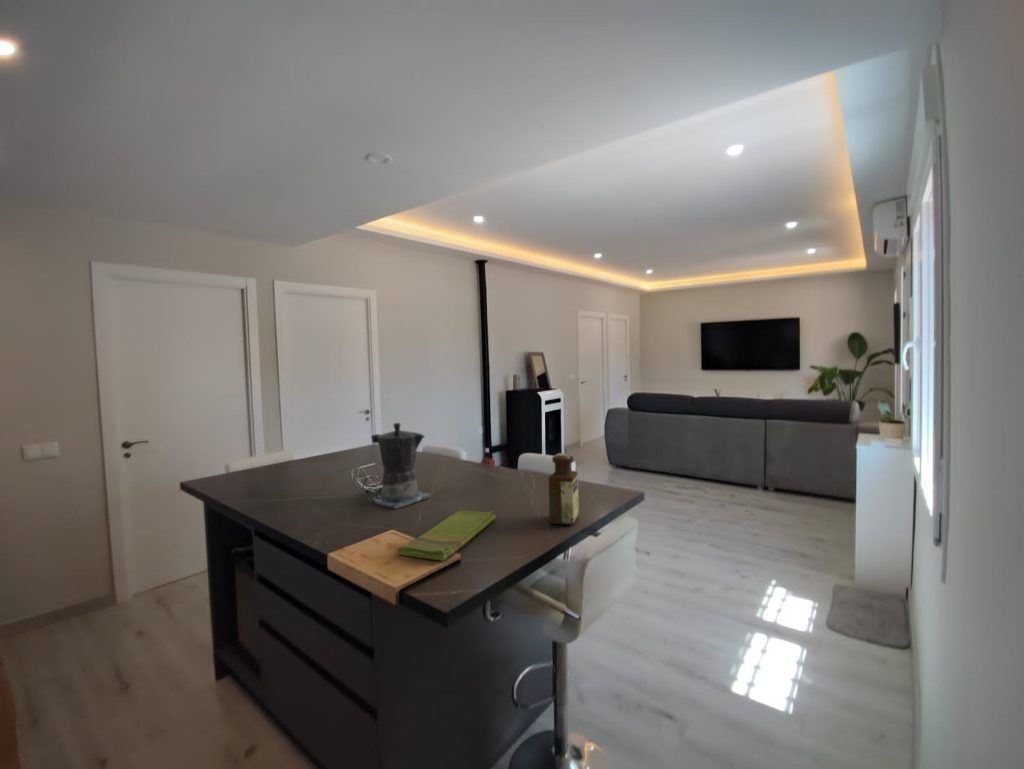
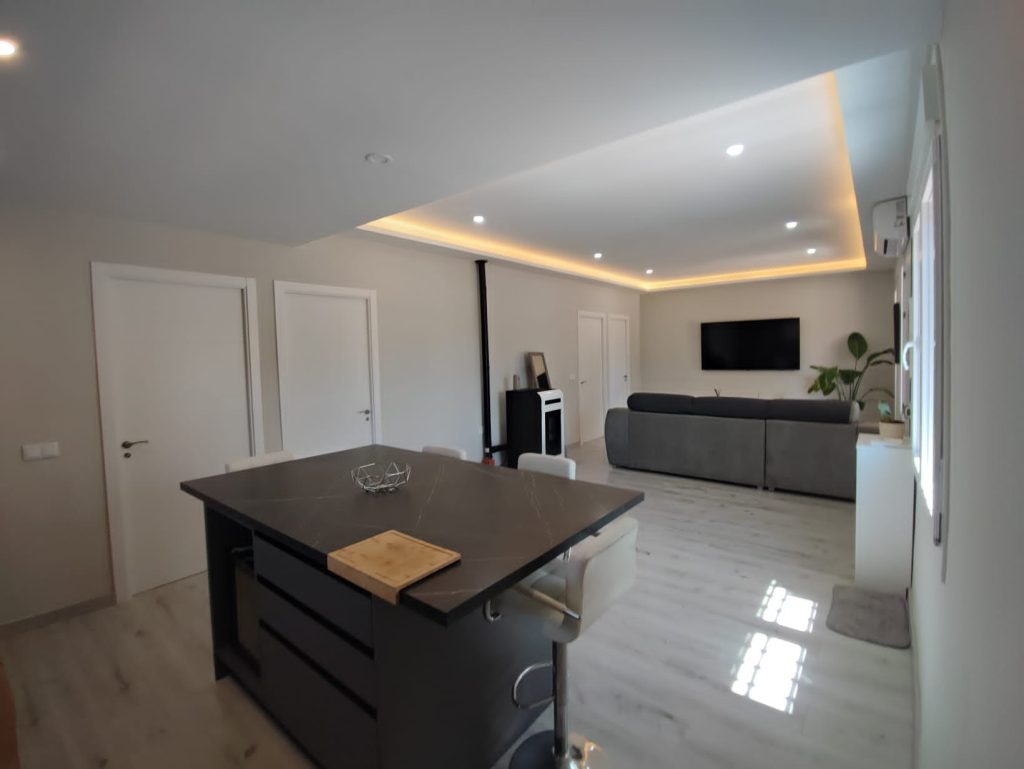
- coffee maker (397, 461)
- bottle (563, 487)
- dish towel (451, 530)
